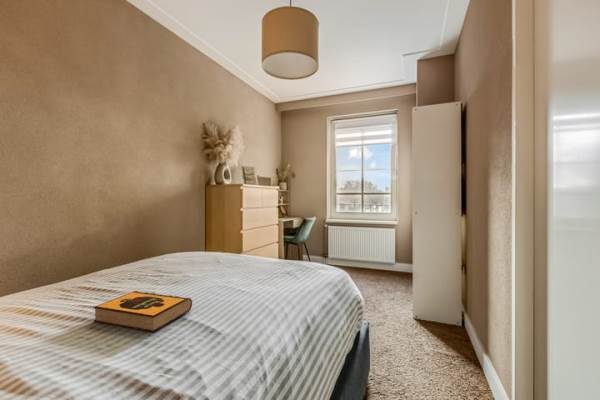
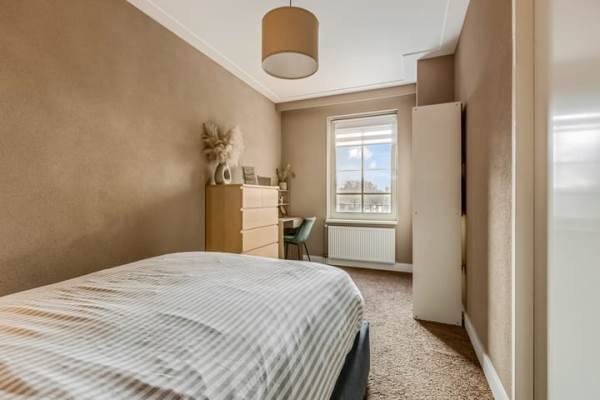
- hardback book (145, 307)
